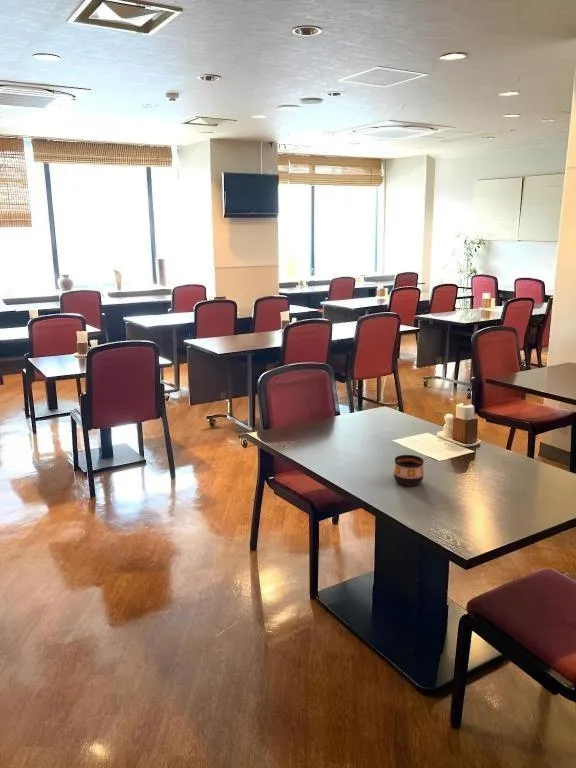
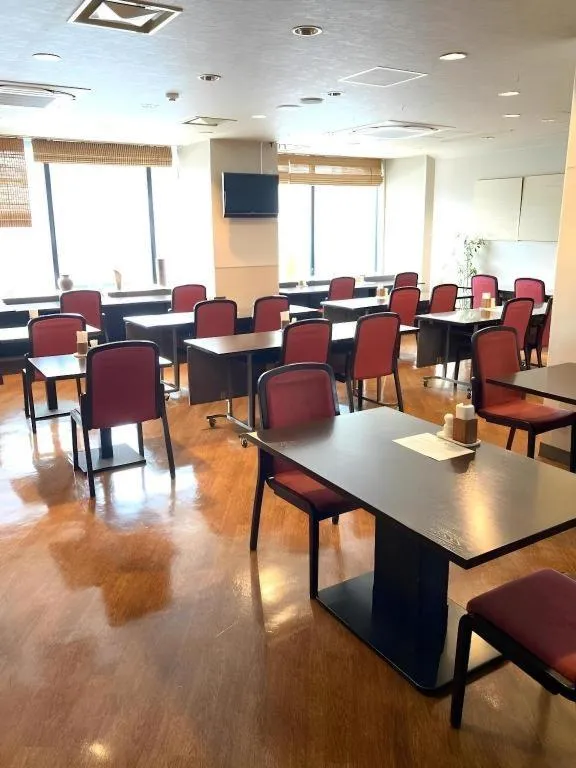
- cup (410, 470)
